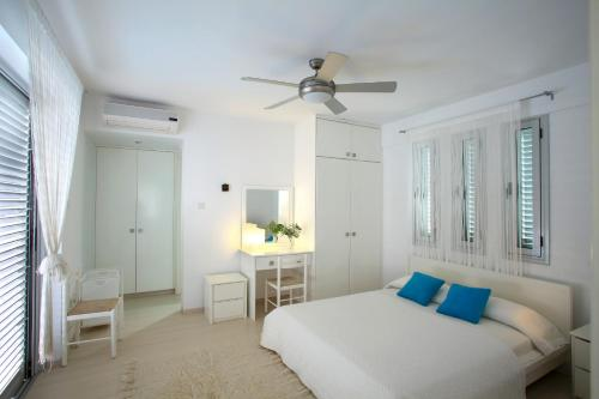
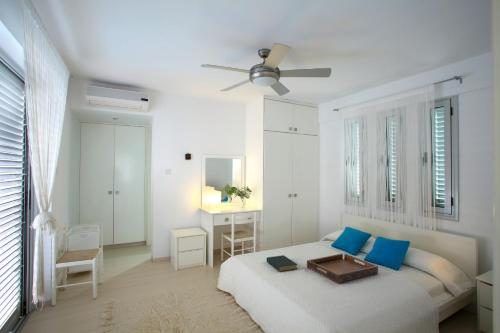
+ hardback book (281, 263)
+ serving tray (341, 266)
